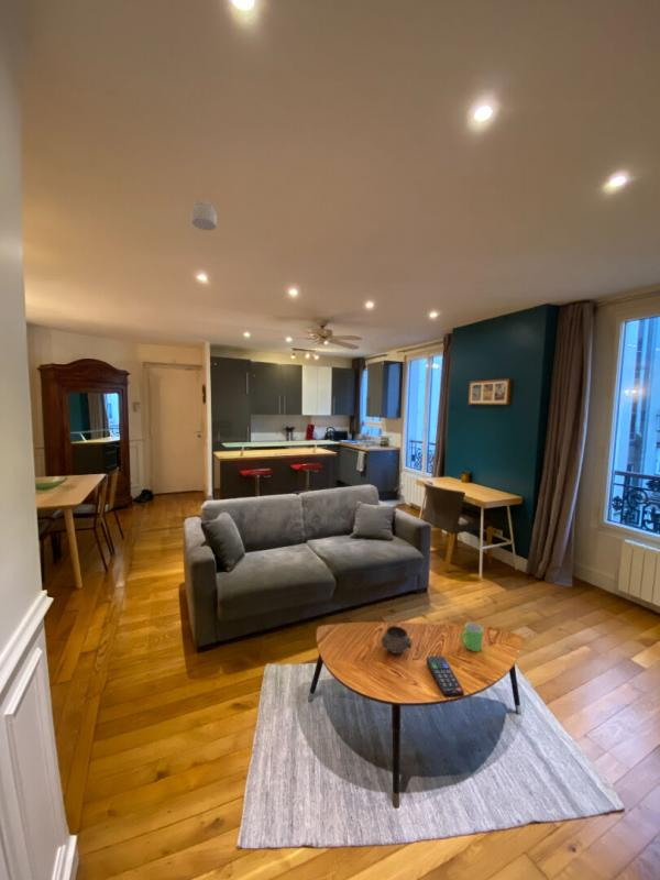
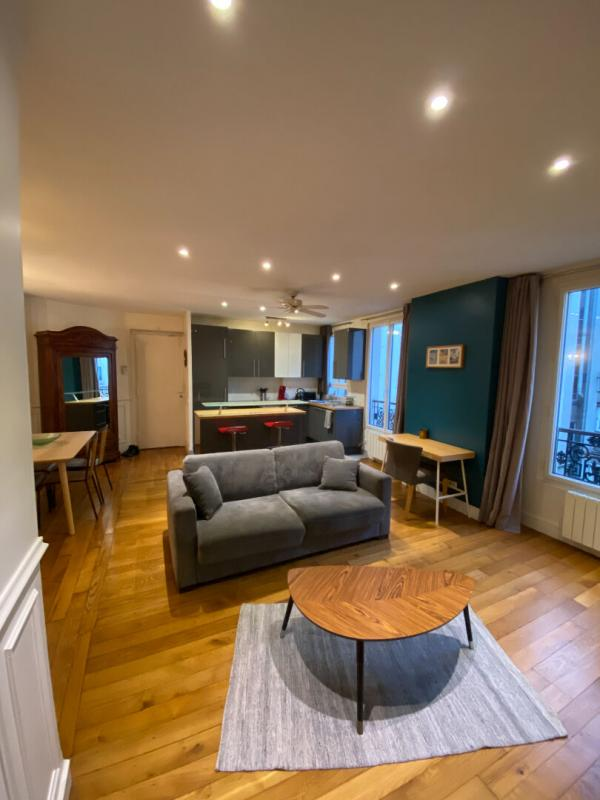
- remote control (443, 675)
- mug (470, 637)
- smoke detector (204, 215)
- decorative bowl (394, 639)
